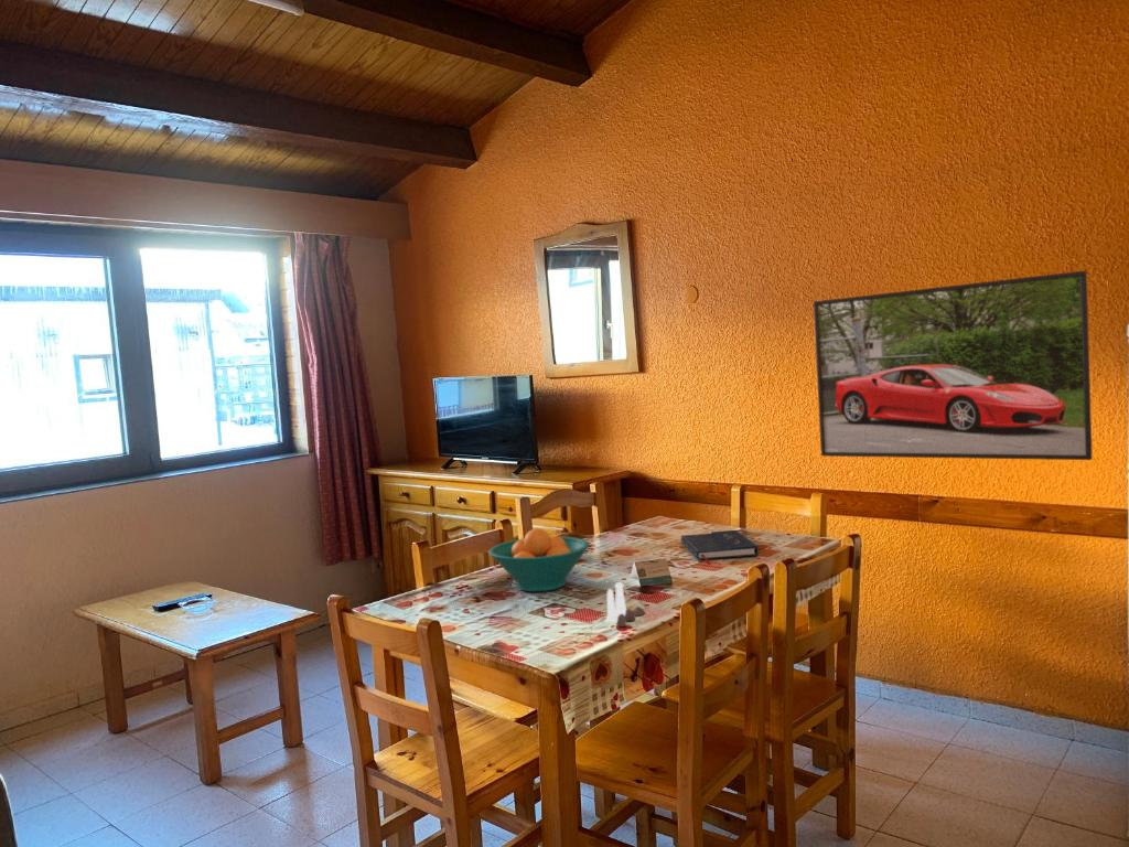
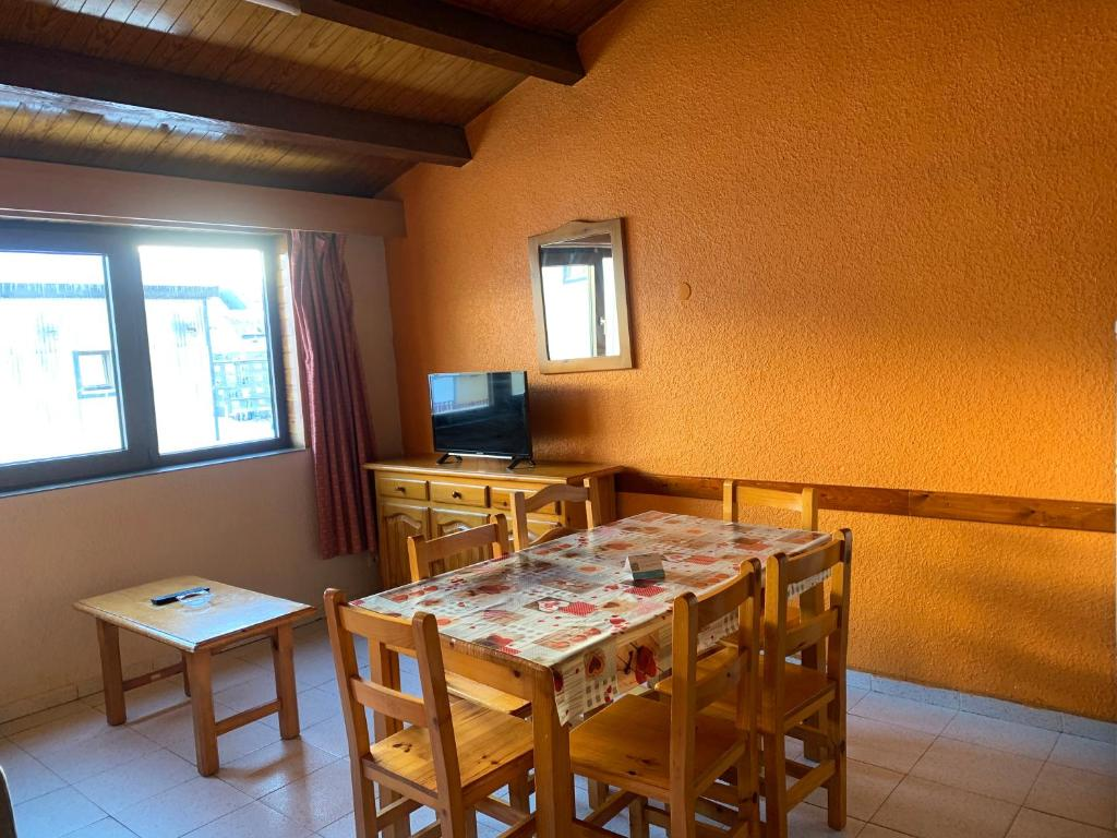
- salt and pepper shaker set (623, 601)
- book (721, 547)
- fruit bowl (539, 557)
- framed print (939, 373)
